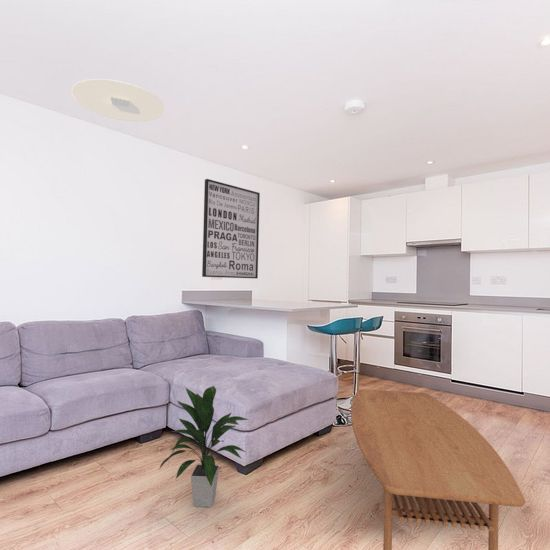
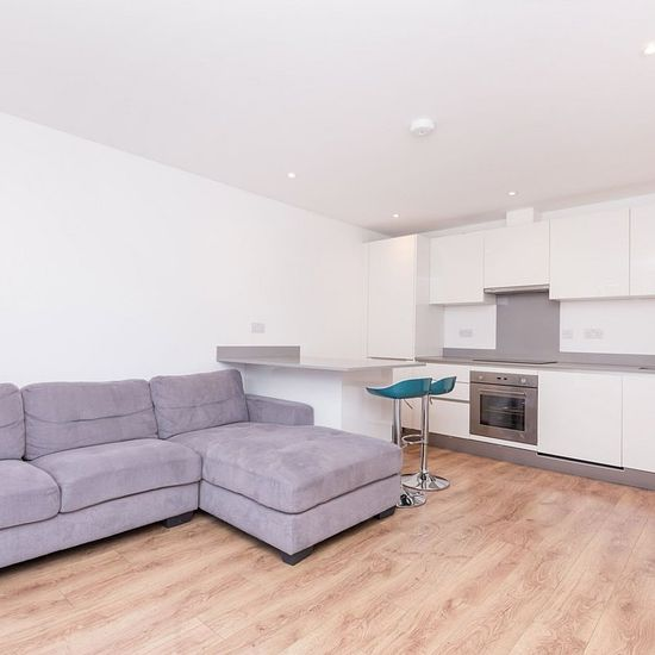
- indoor plant (203, 442)
- ceiling light (120, 98)
- coffee table (413, 462)
- wall art (232, 232)
